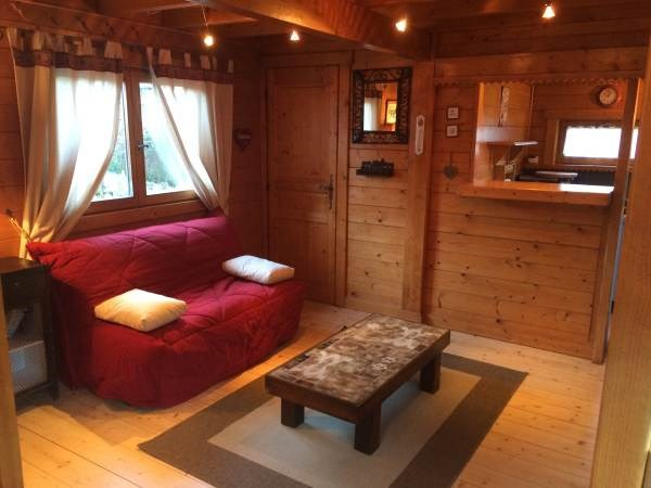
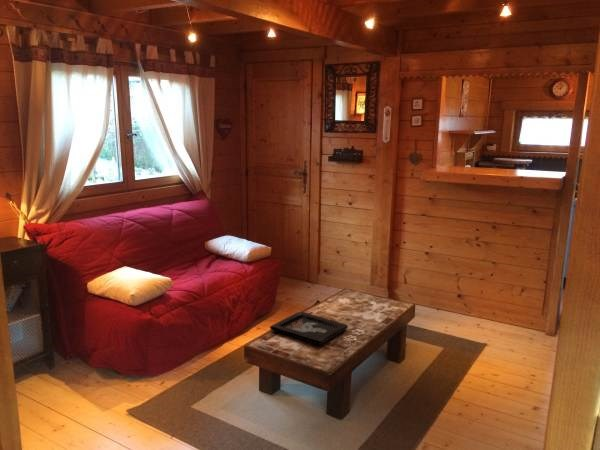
+ decorative tray (309, 327)
